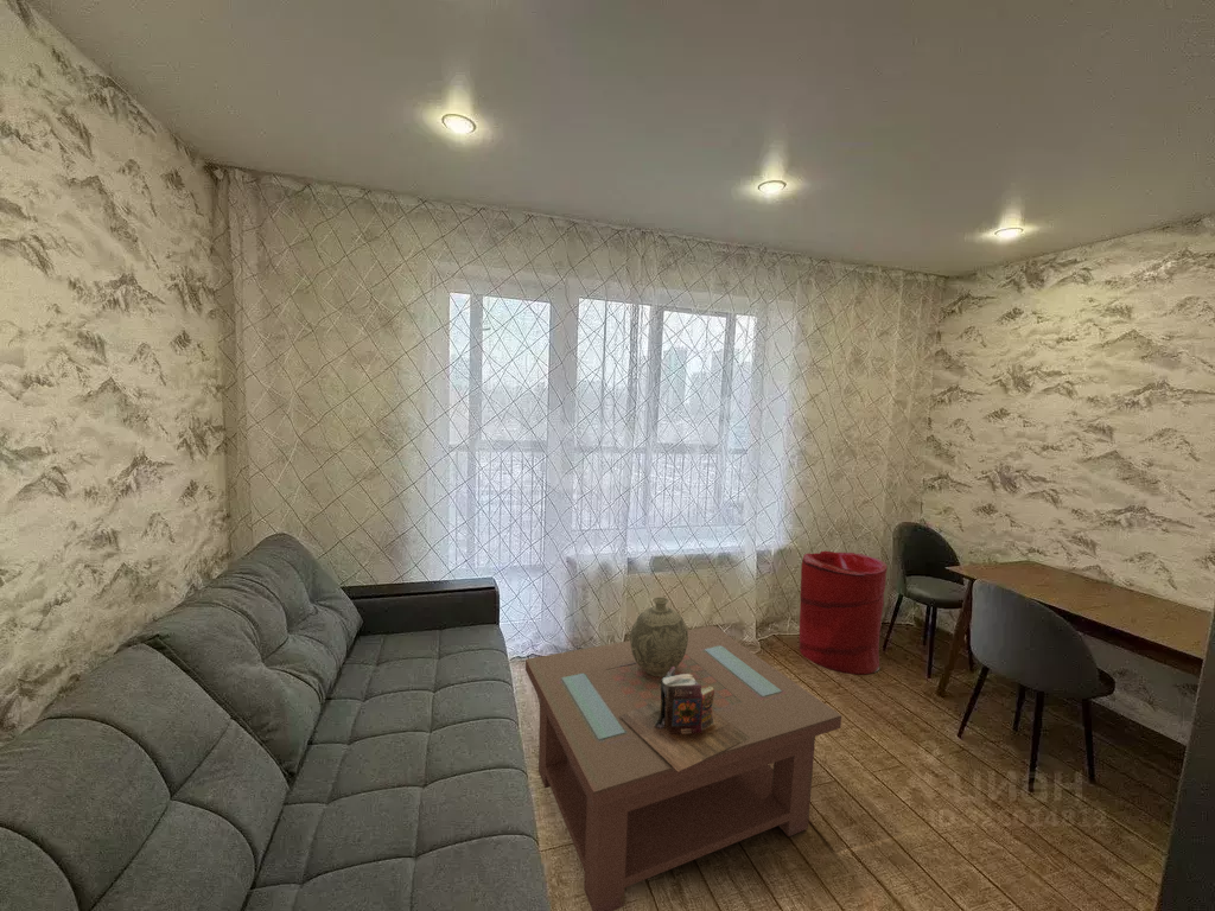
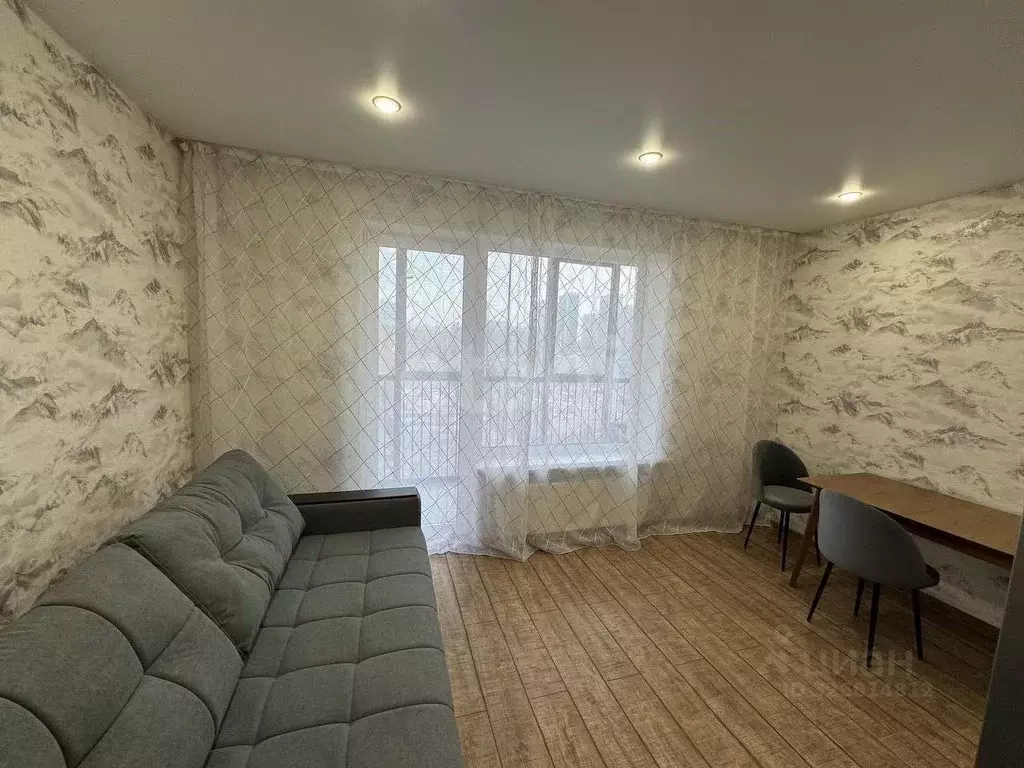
- decorative vase (659, 633)
- books (683, 702)
- coffee table (657, 752)
- laundry hamper (839, 605)
